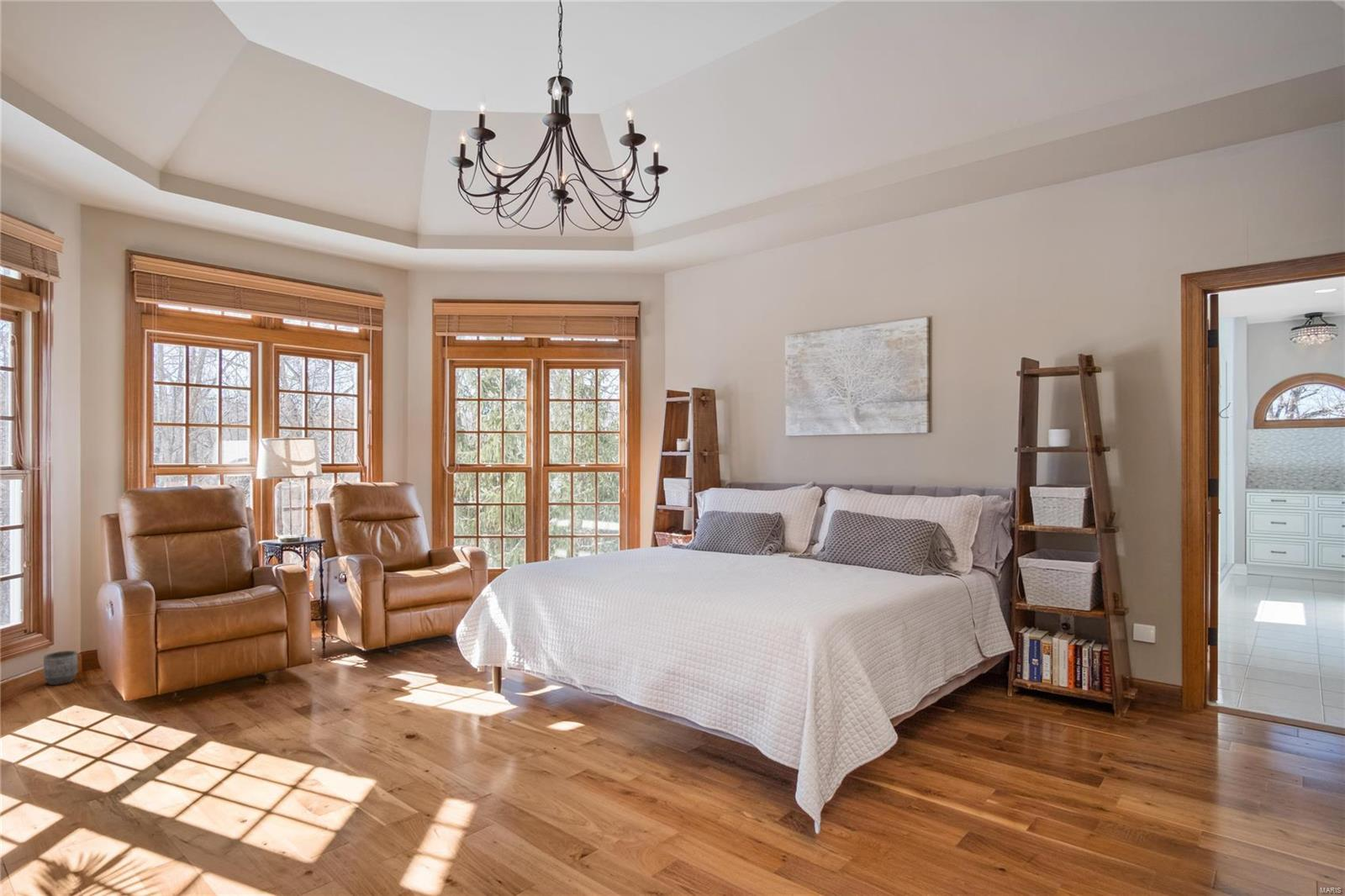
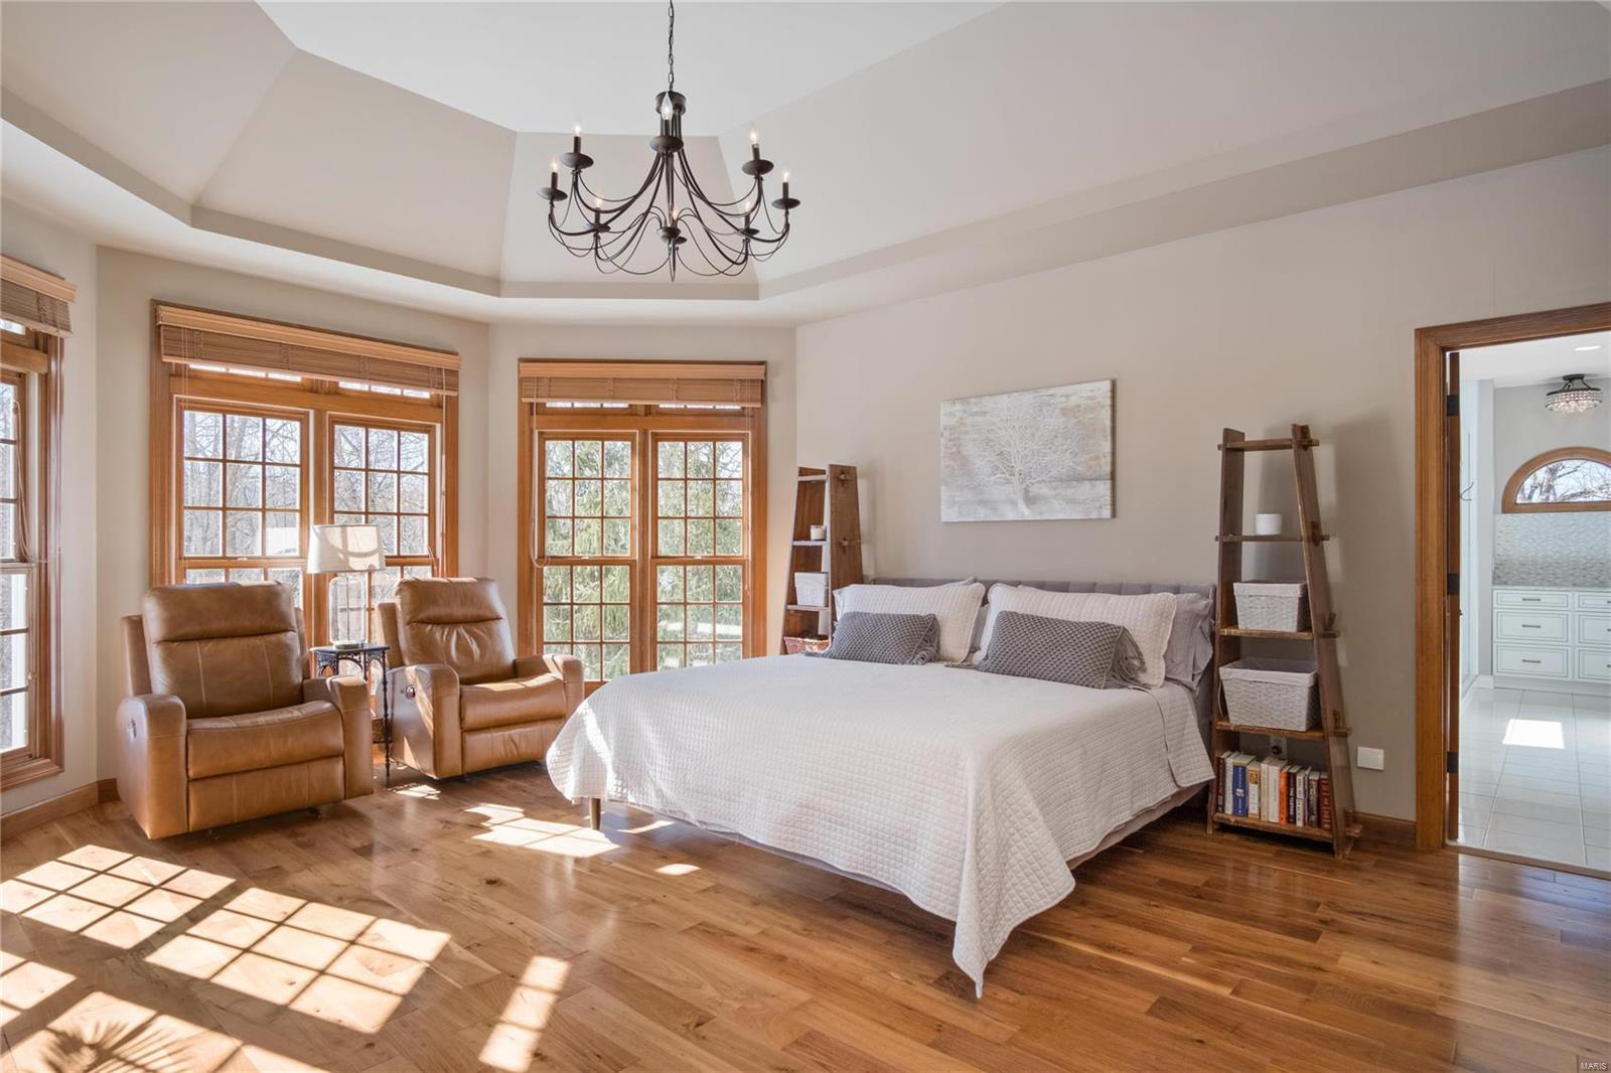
- planter (61, 667)
